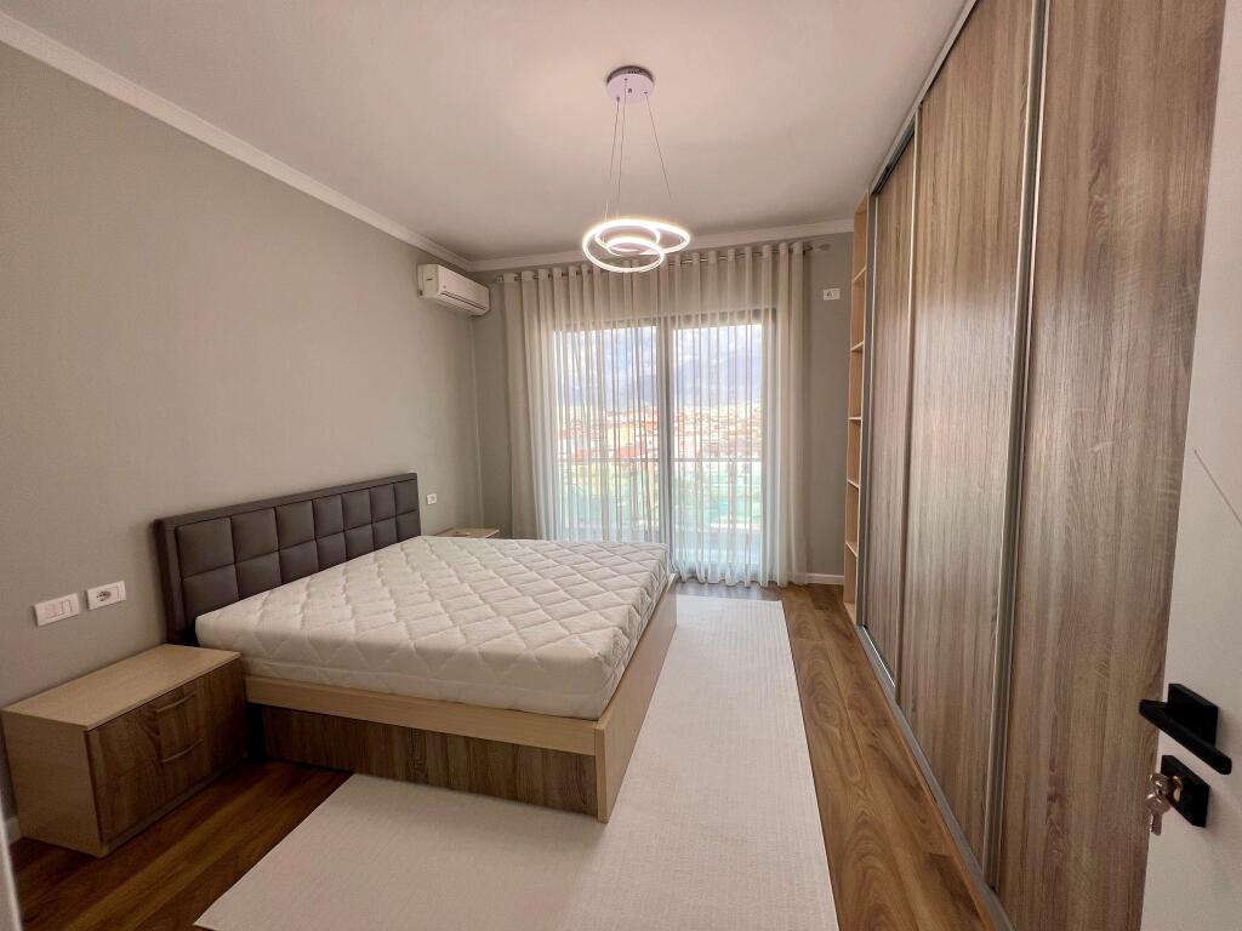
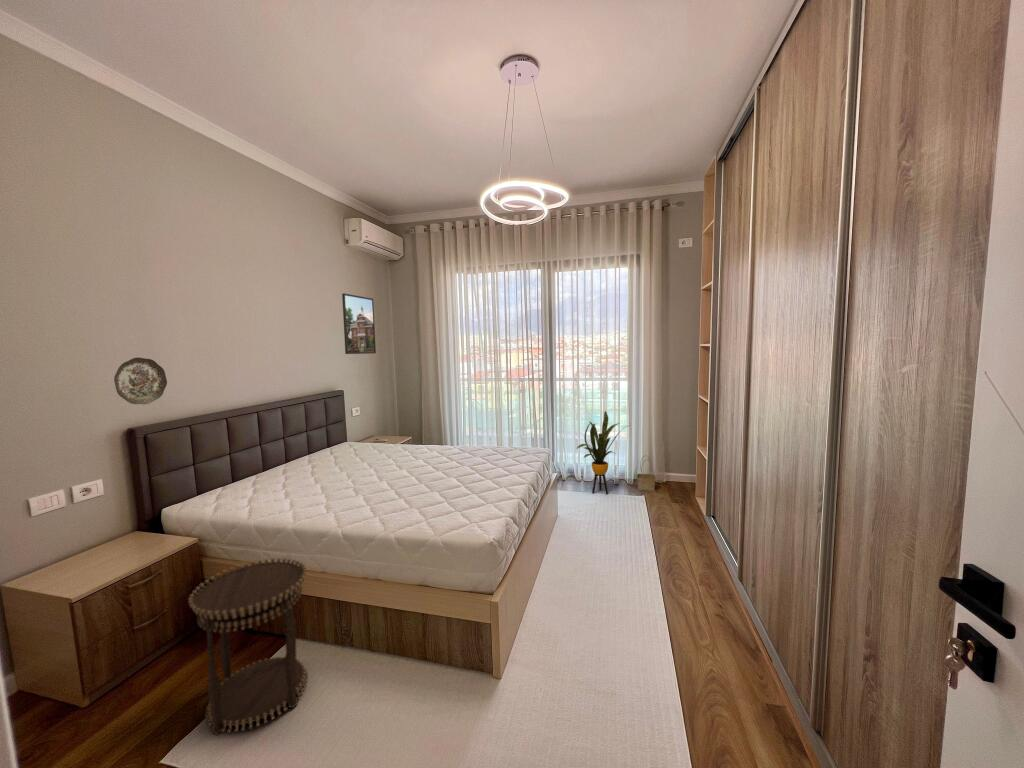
+ basket (646, 474)
+ decorative plate (140, 381)
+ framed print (359, 325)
+ house plant (603, 453)
+ side table (250, 627)
